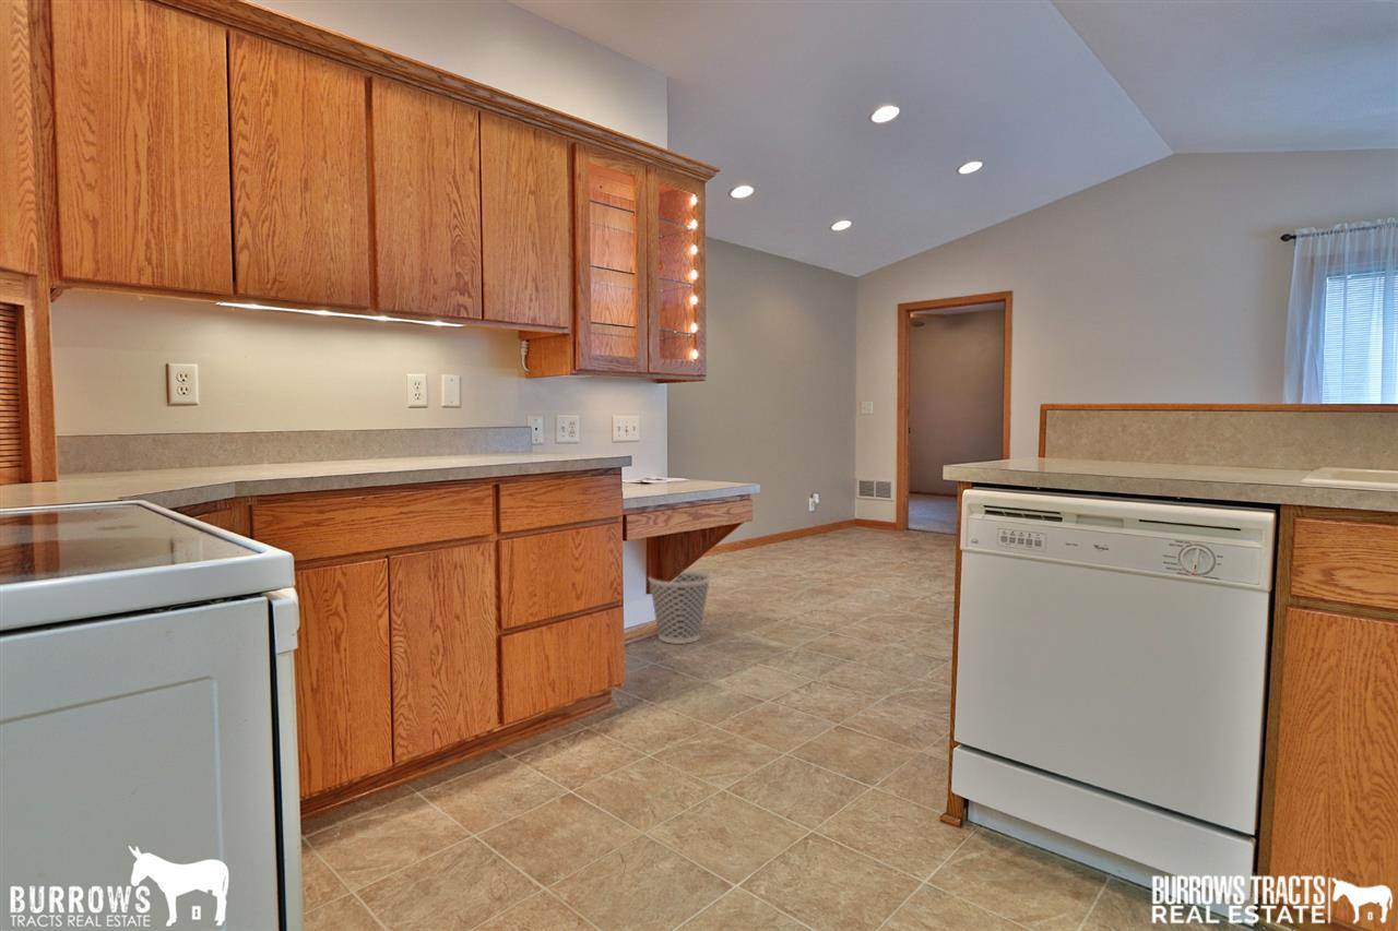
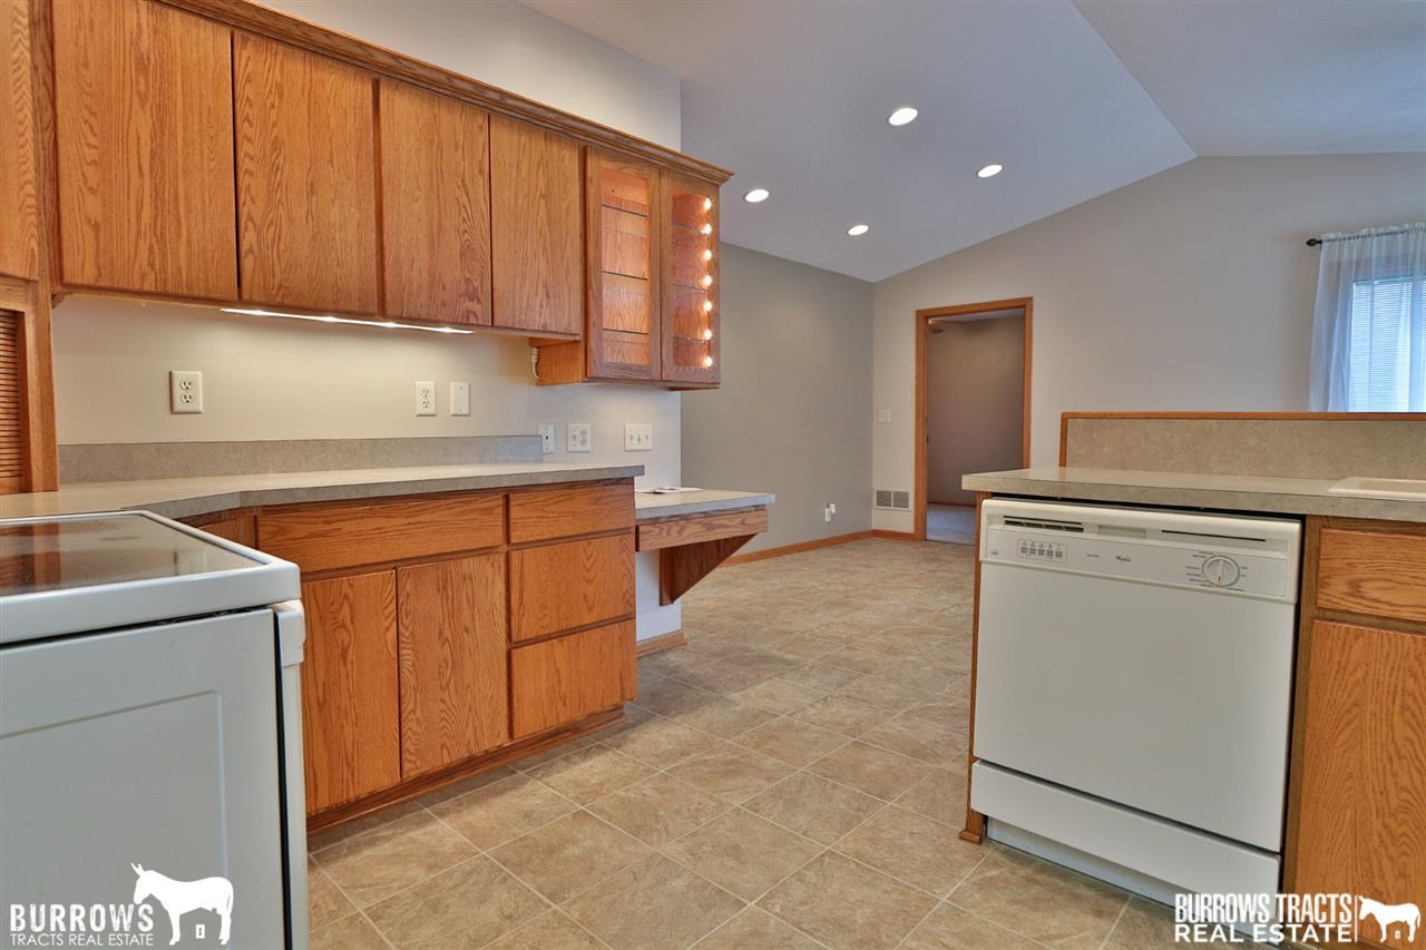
- wastebasket (678, 606)
